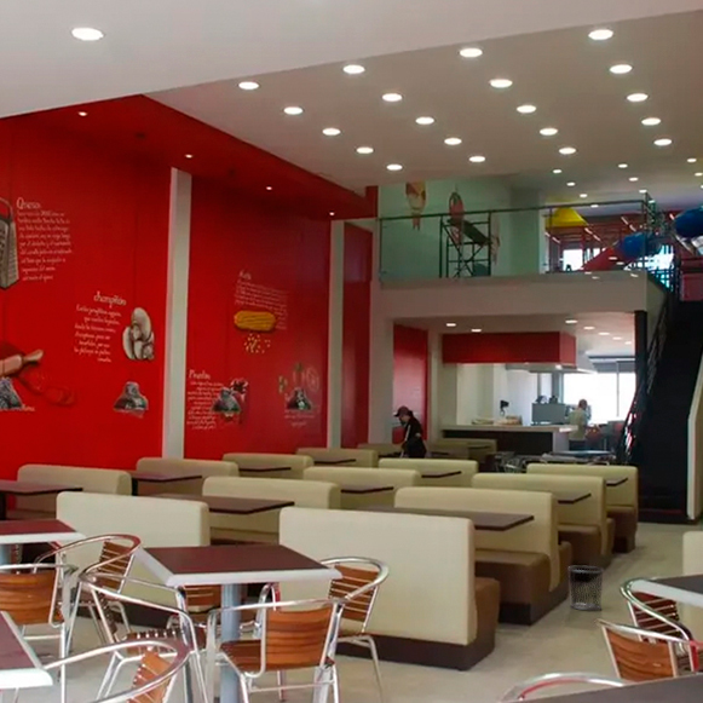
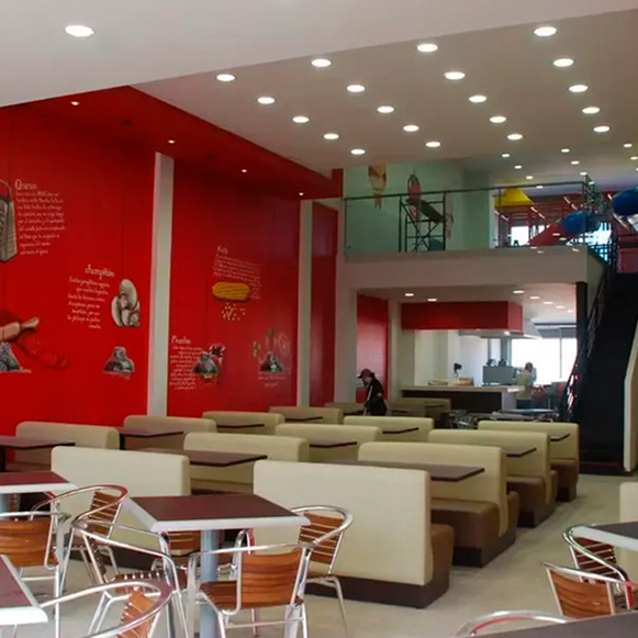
- waste bin (586, 587)
